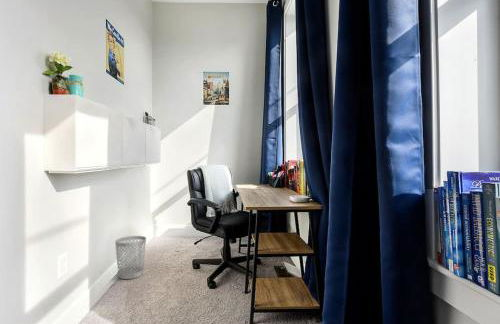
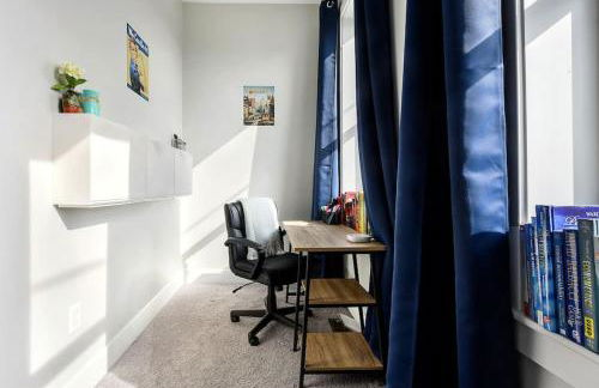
- wastebasket (130, 256)
